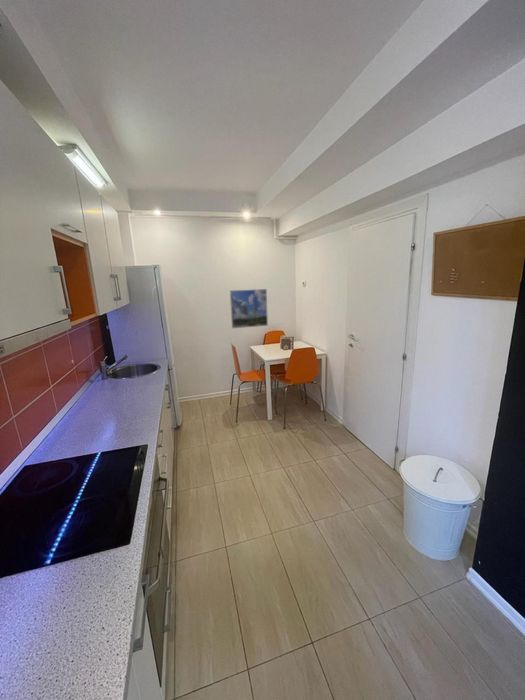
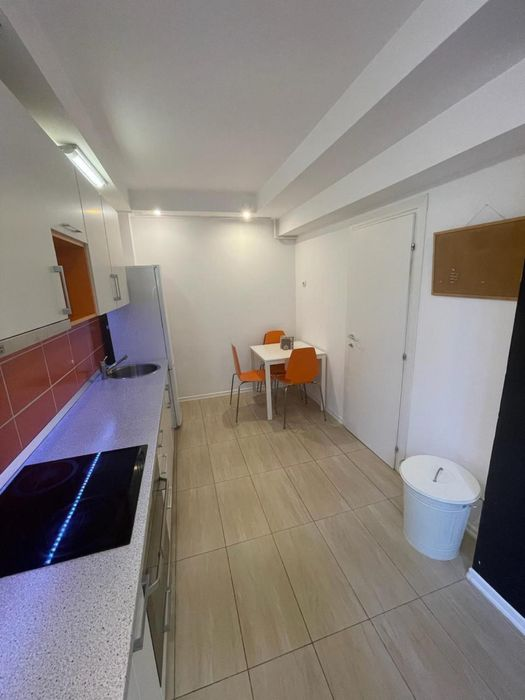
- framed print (249, 308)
